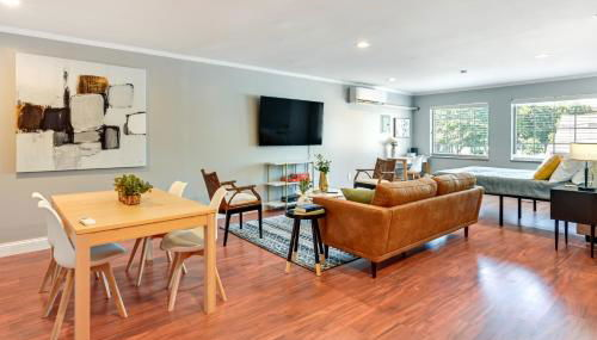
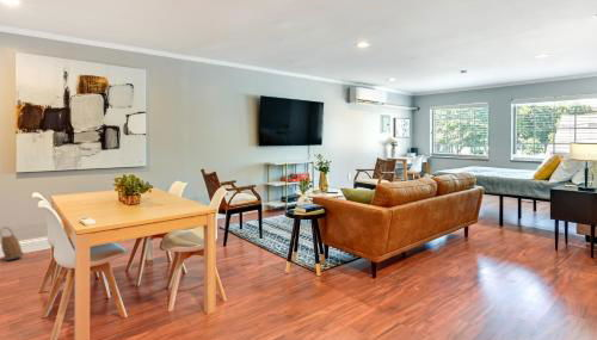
+ basket (12, 242)
